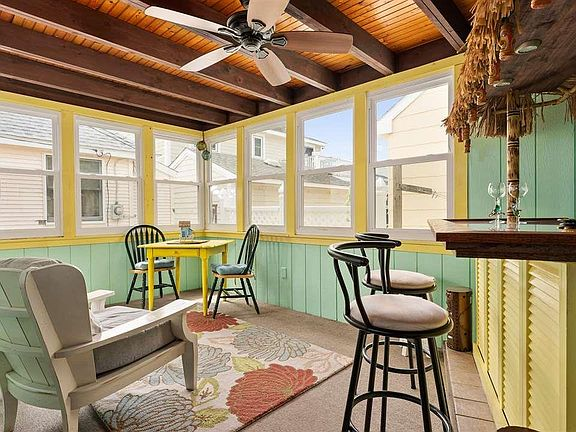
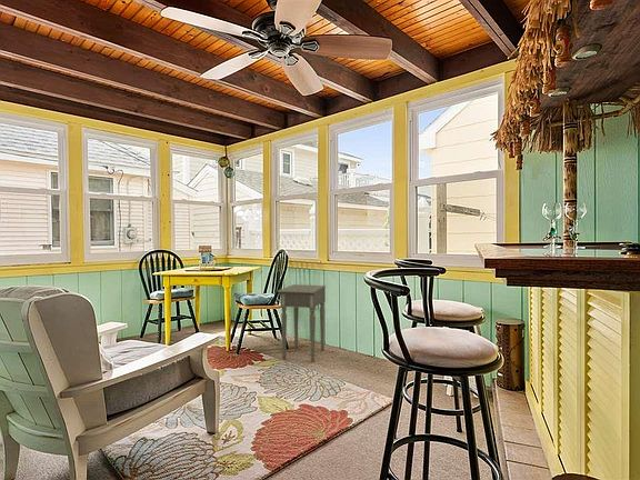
+ side table (297, 321)
